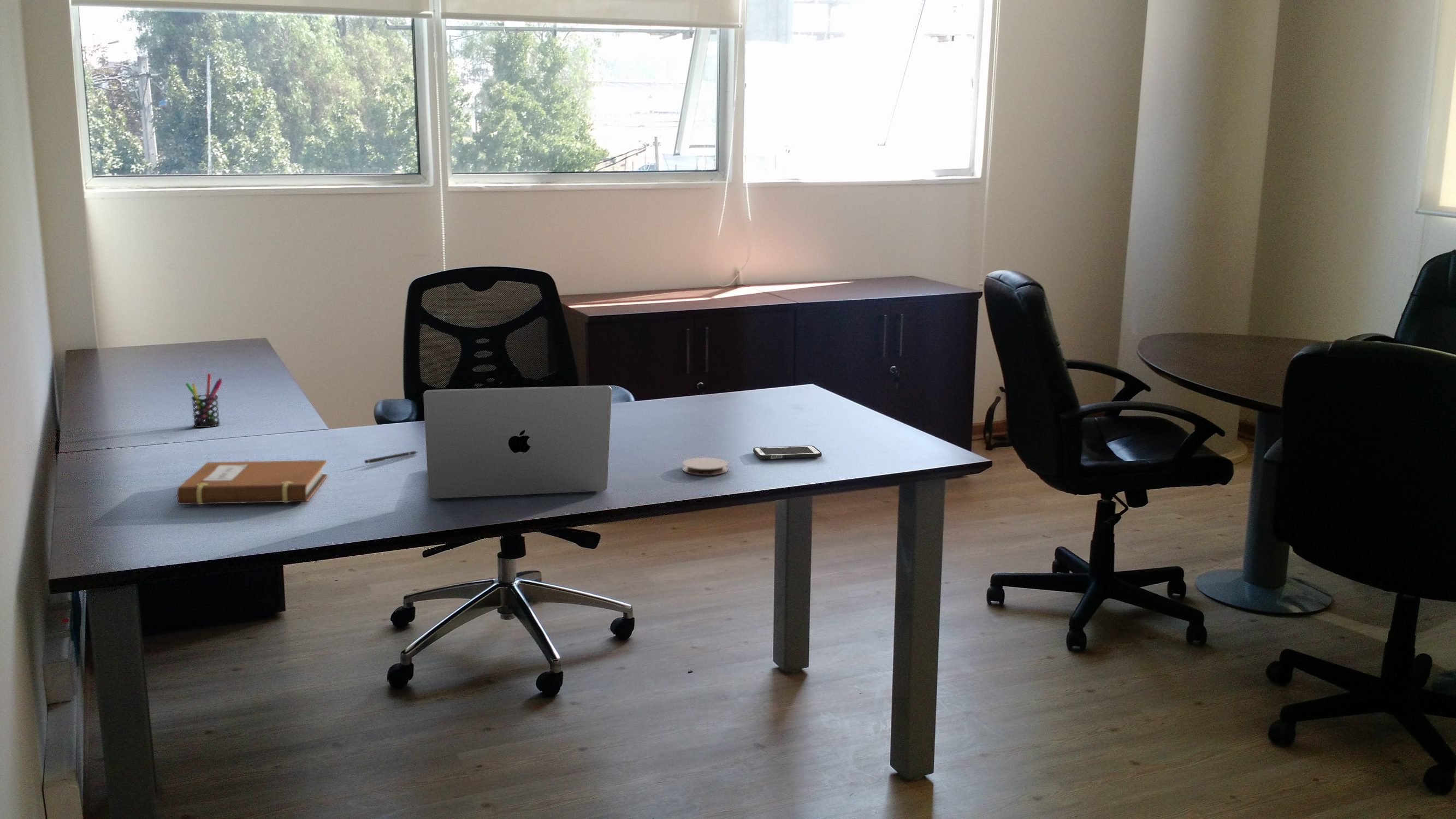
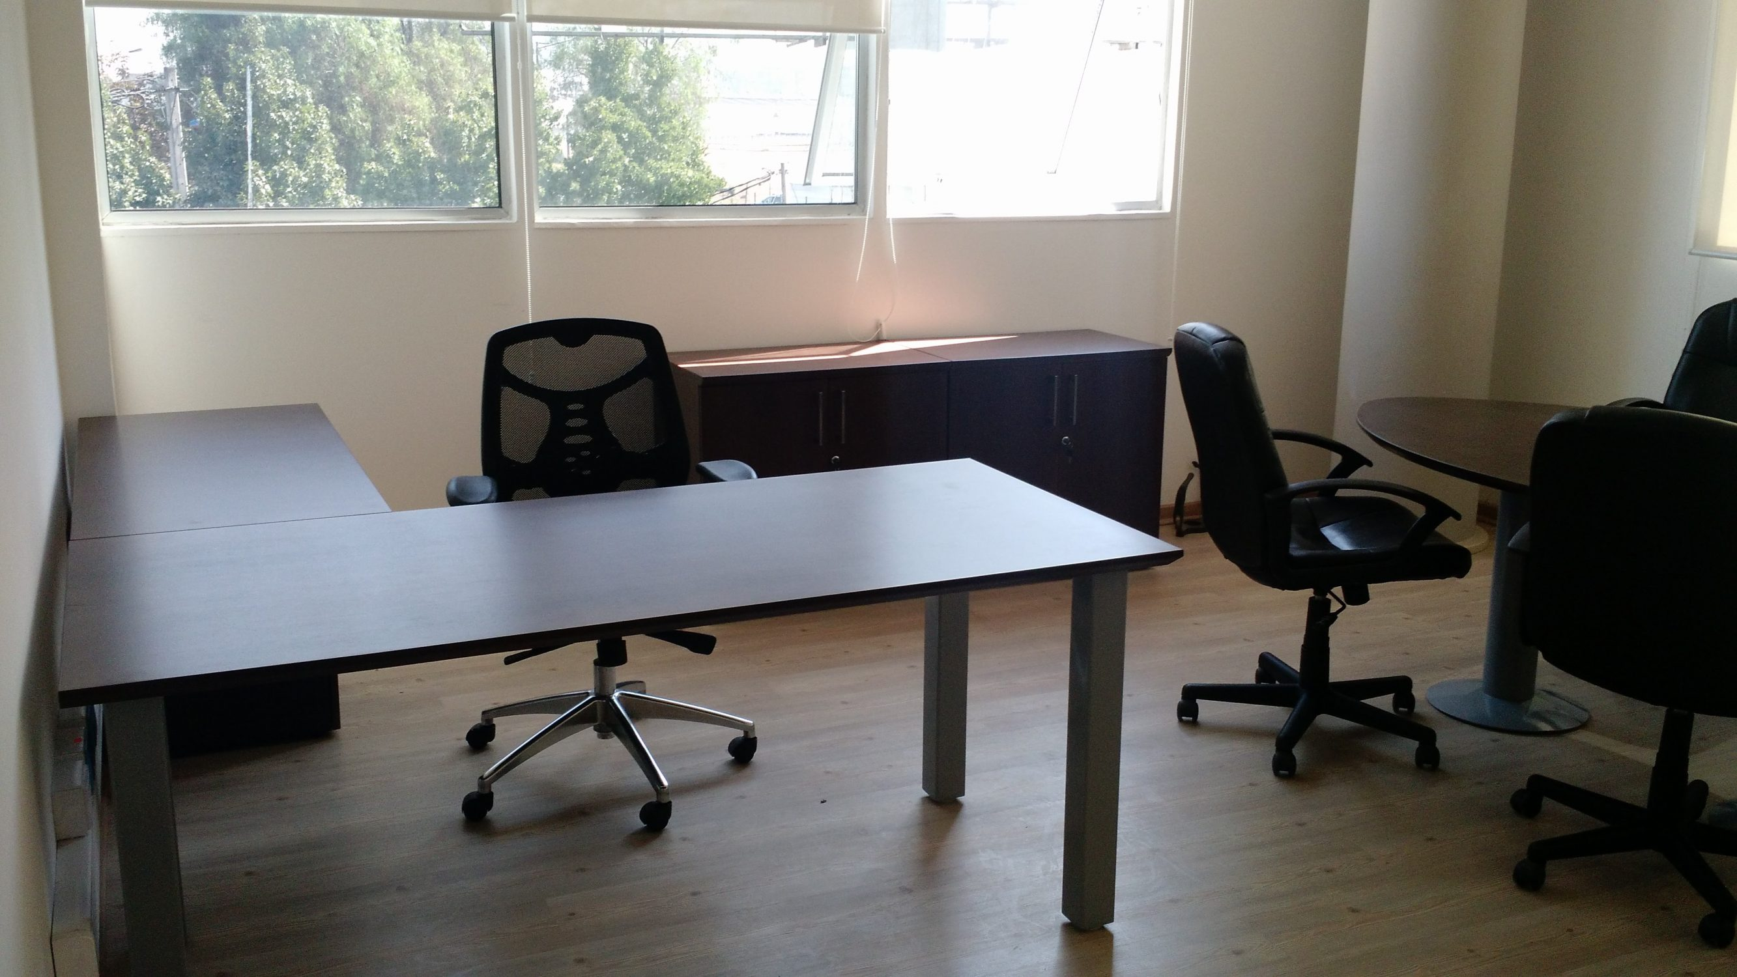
- notebook (252, 482)
- cell phone (787, 452)
- pen holder (203, 400)
- laptop (516, 429)
- coaster (705, 466)
- pen (392, 456)
